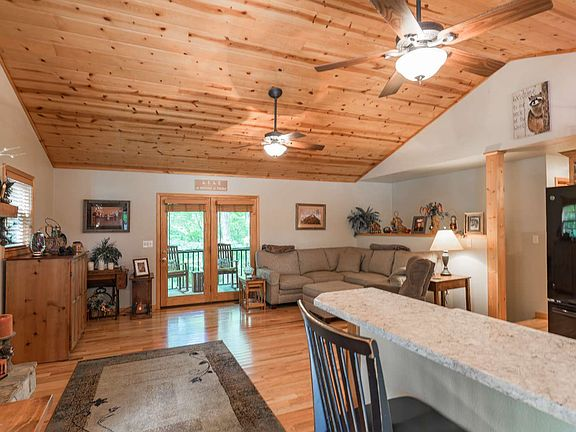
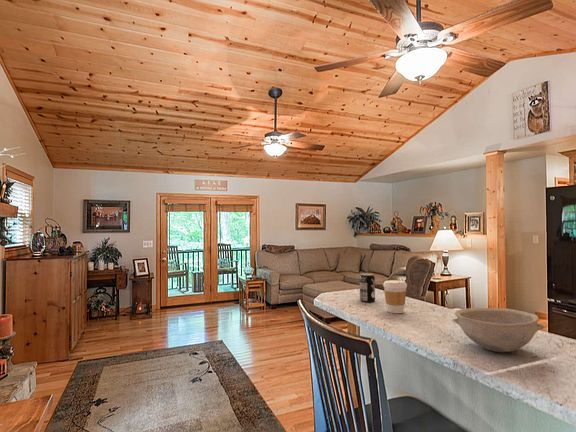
+ beverage can (367, 287)
+ coffee cup (395, 295)
+ bowl (495, 331)
